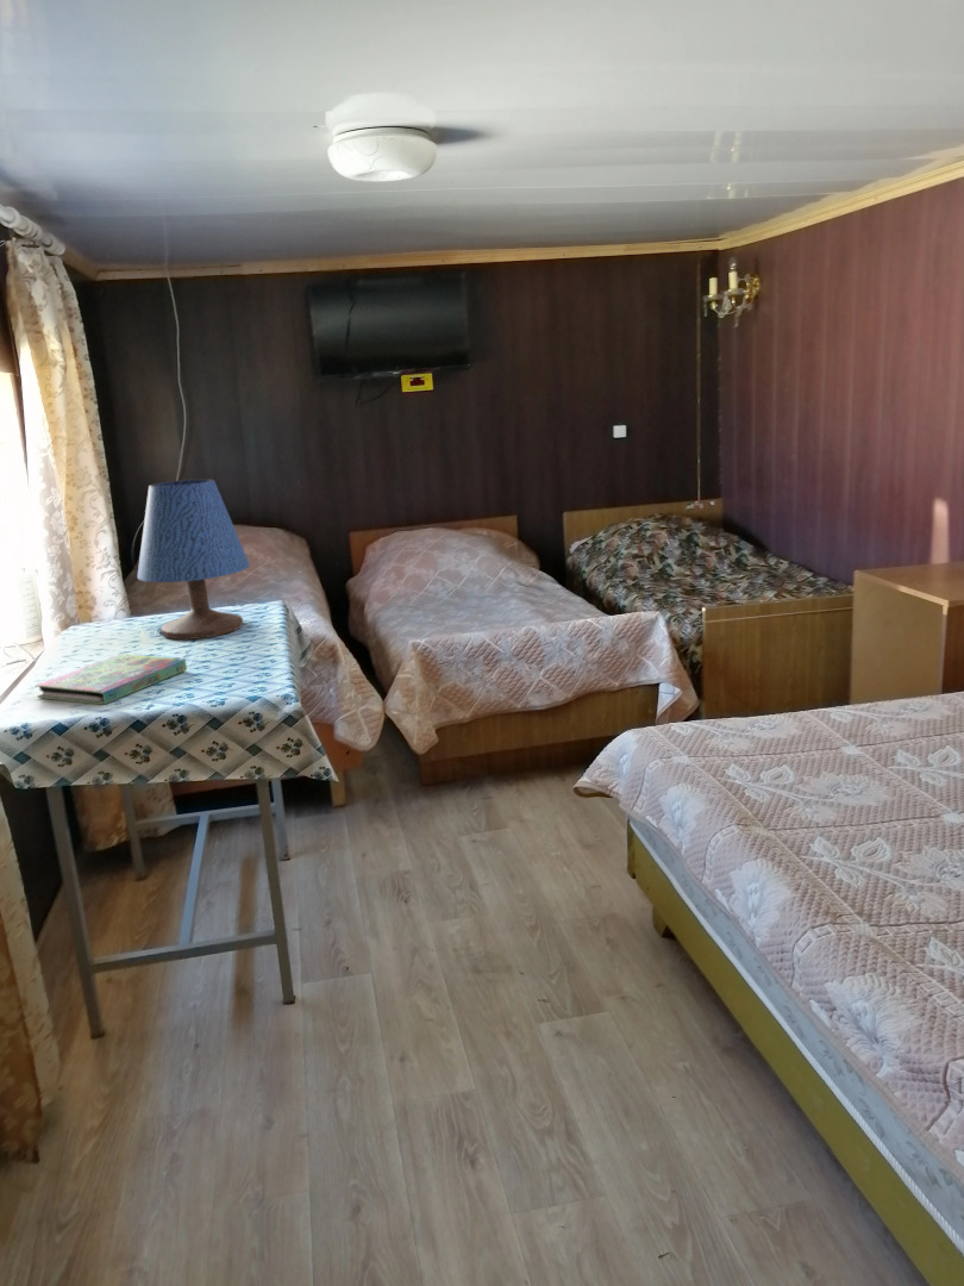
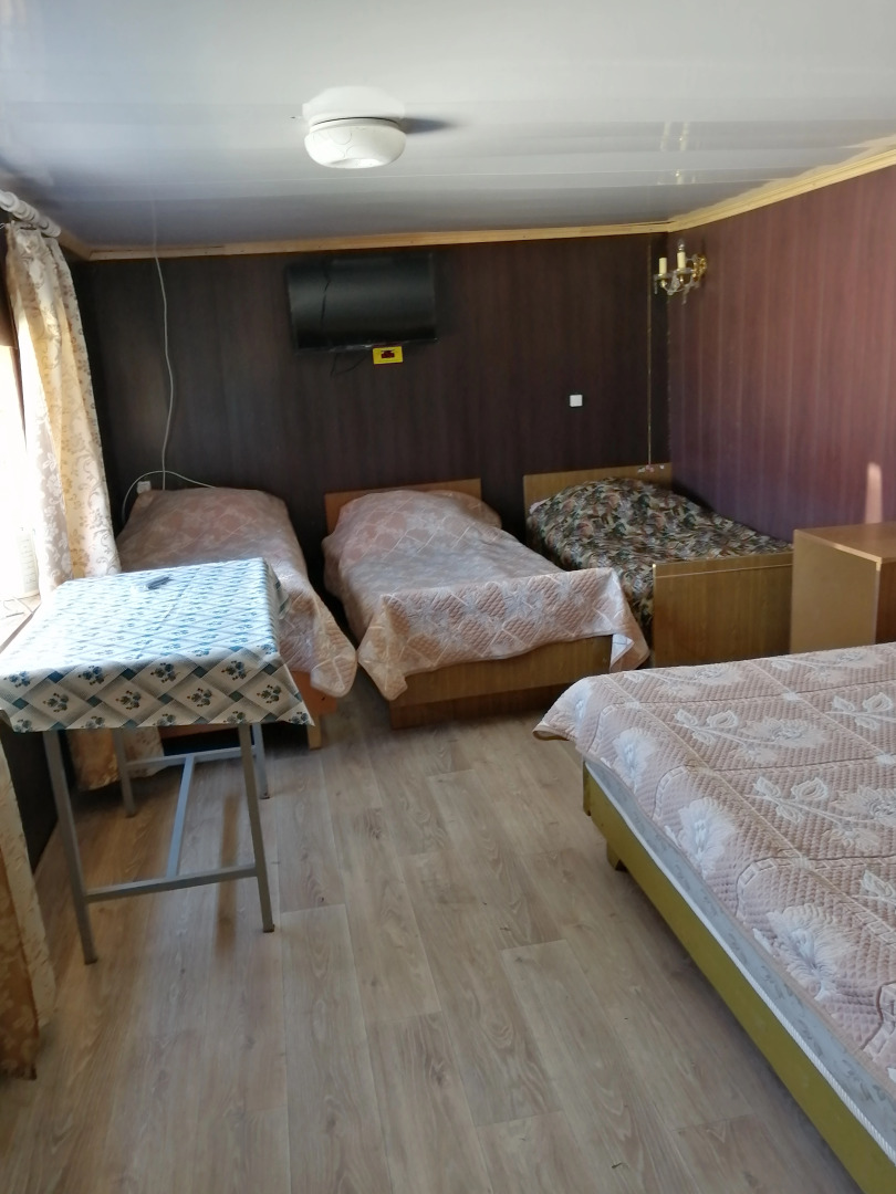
- book (113, 678)
- table lamp (192, 557)
